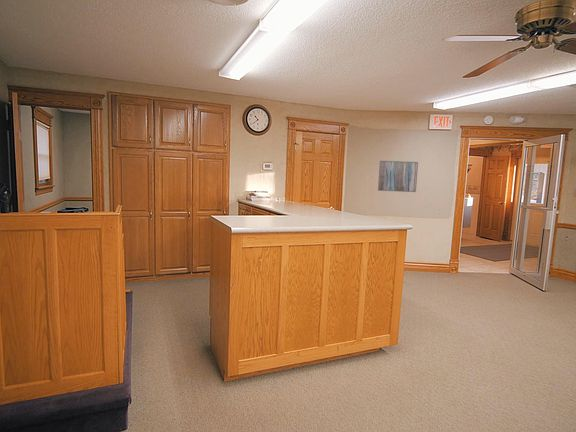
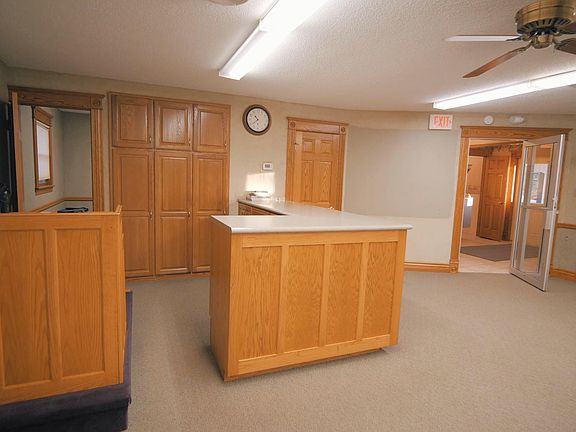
- wall art (397, 176)
